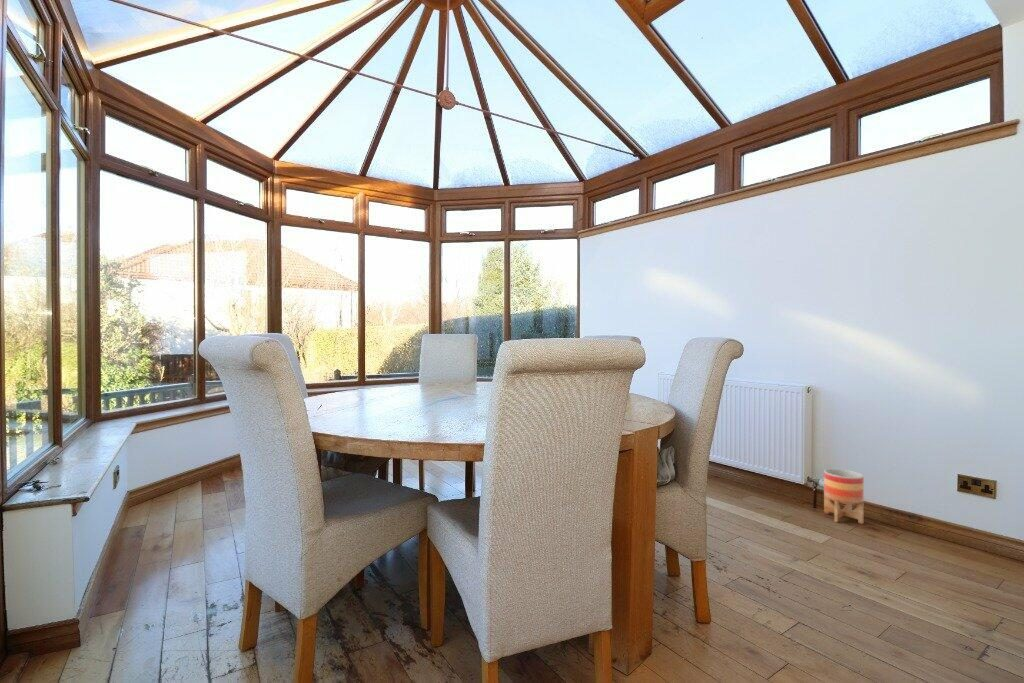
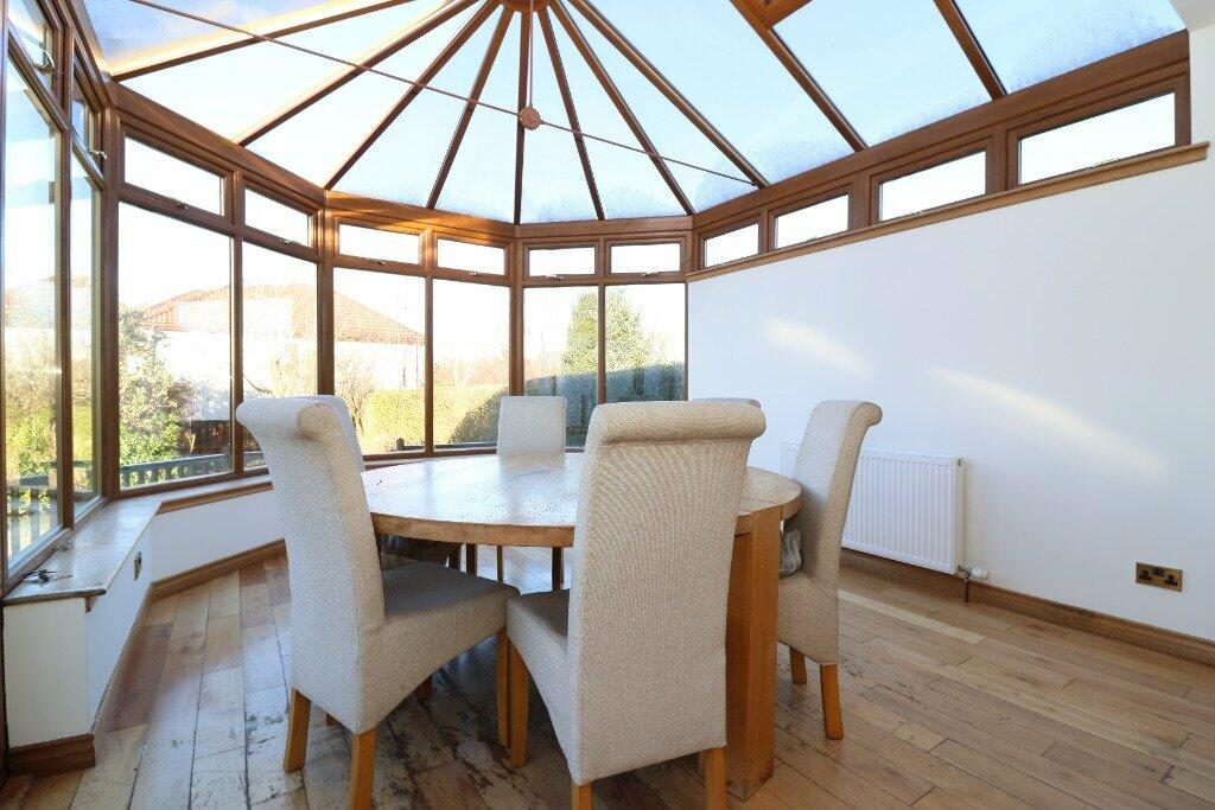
- planter (843, 495)
